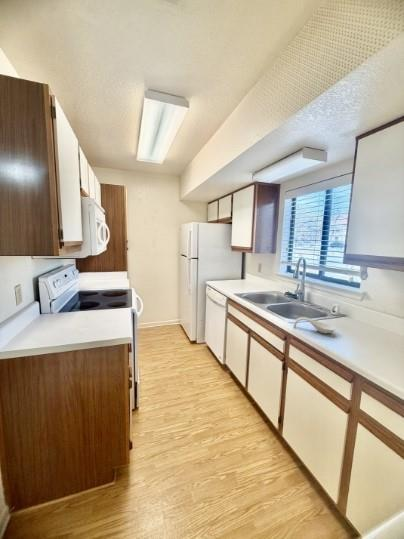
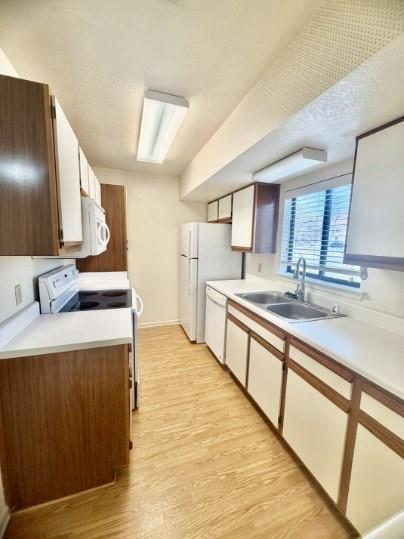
- spoon rest (314, 324)
